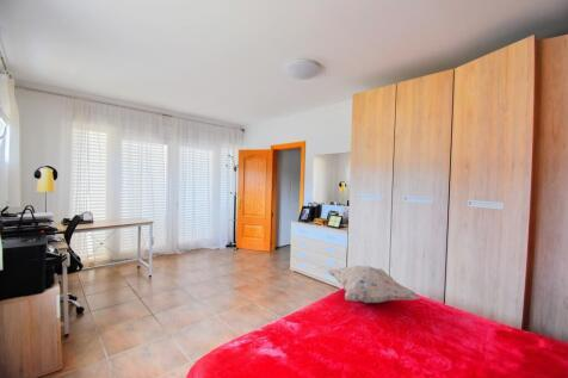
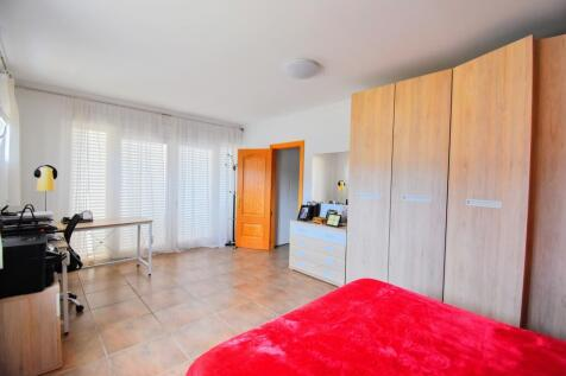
- decorative pillow (366, 283)
